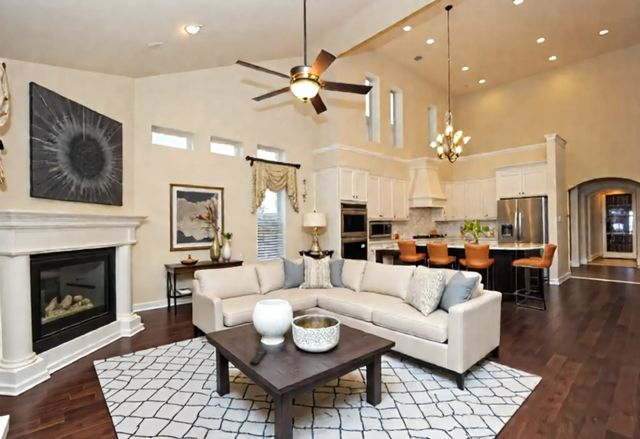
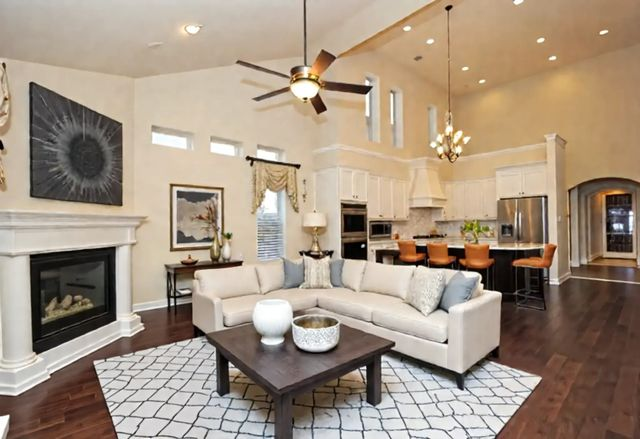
- remote control (258, 357)
